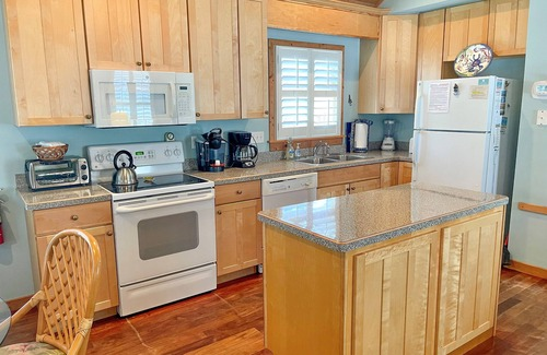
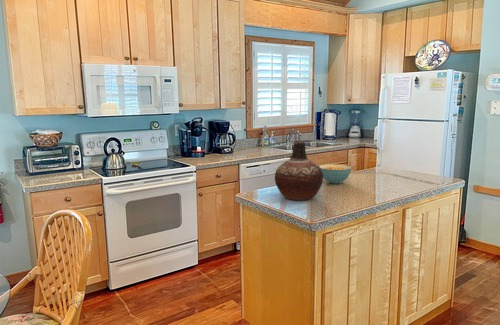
+ vase (298, 169)
+ cereal bowl (334, 174)
